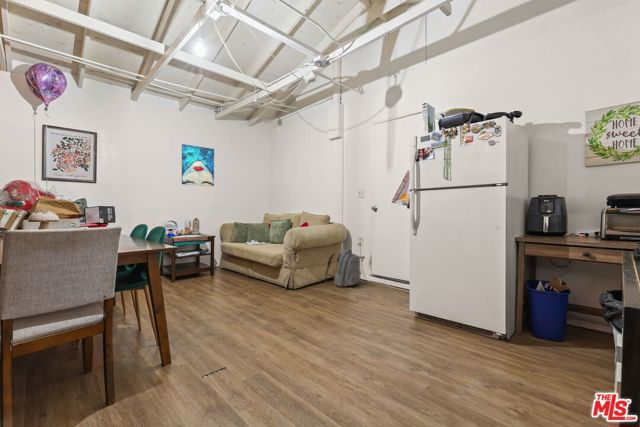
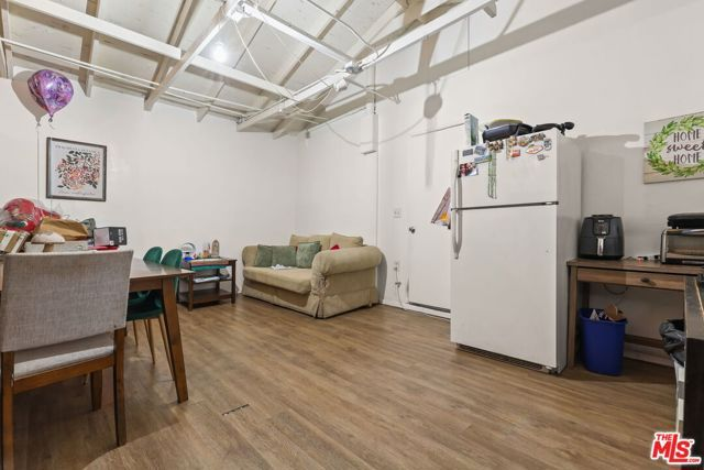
- backpack (345, 266)
- wall art (198, 166)
